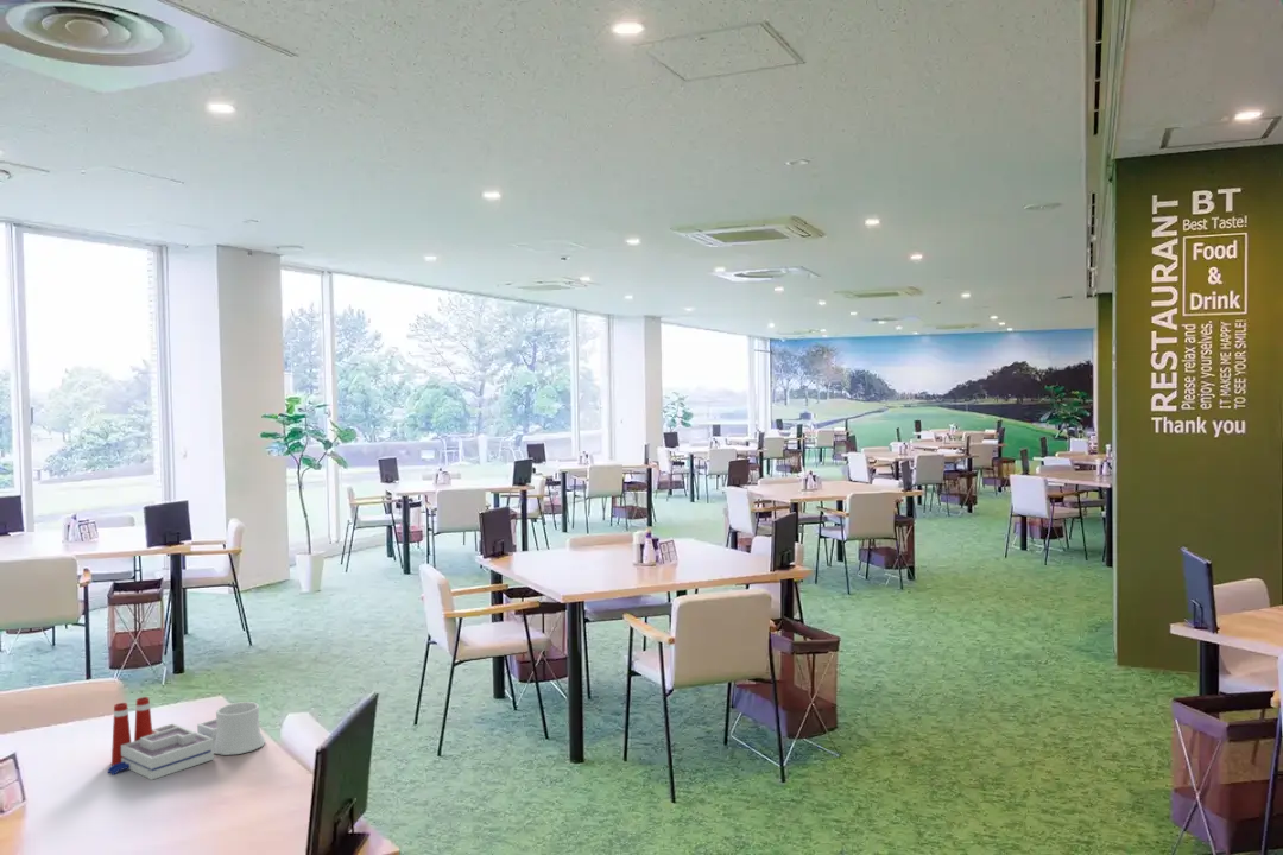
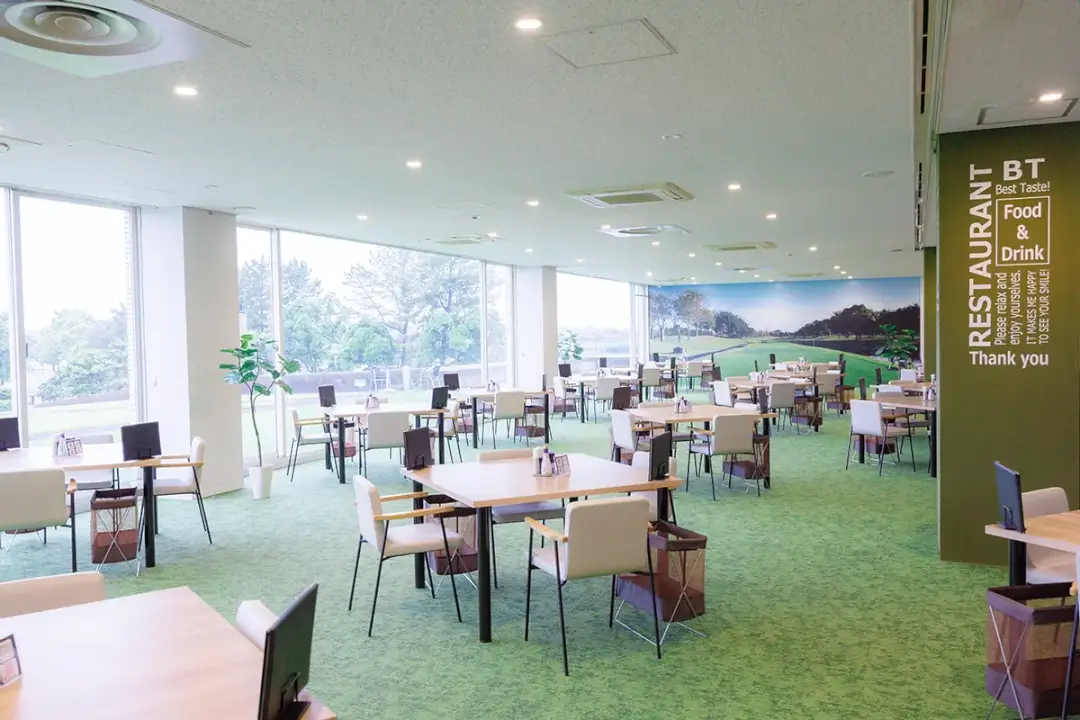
- architectural model (185, 728)
